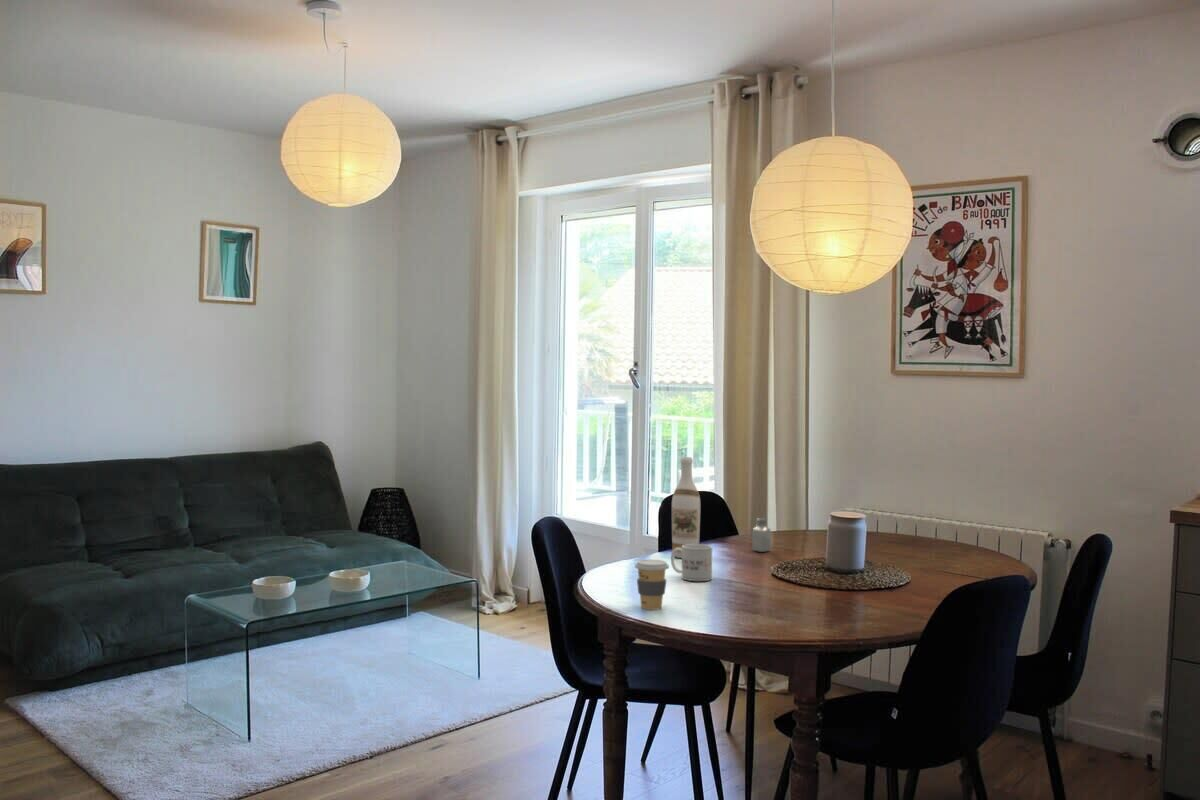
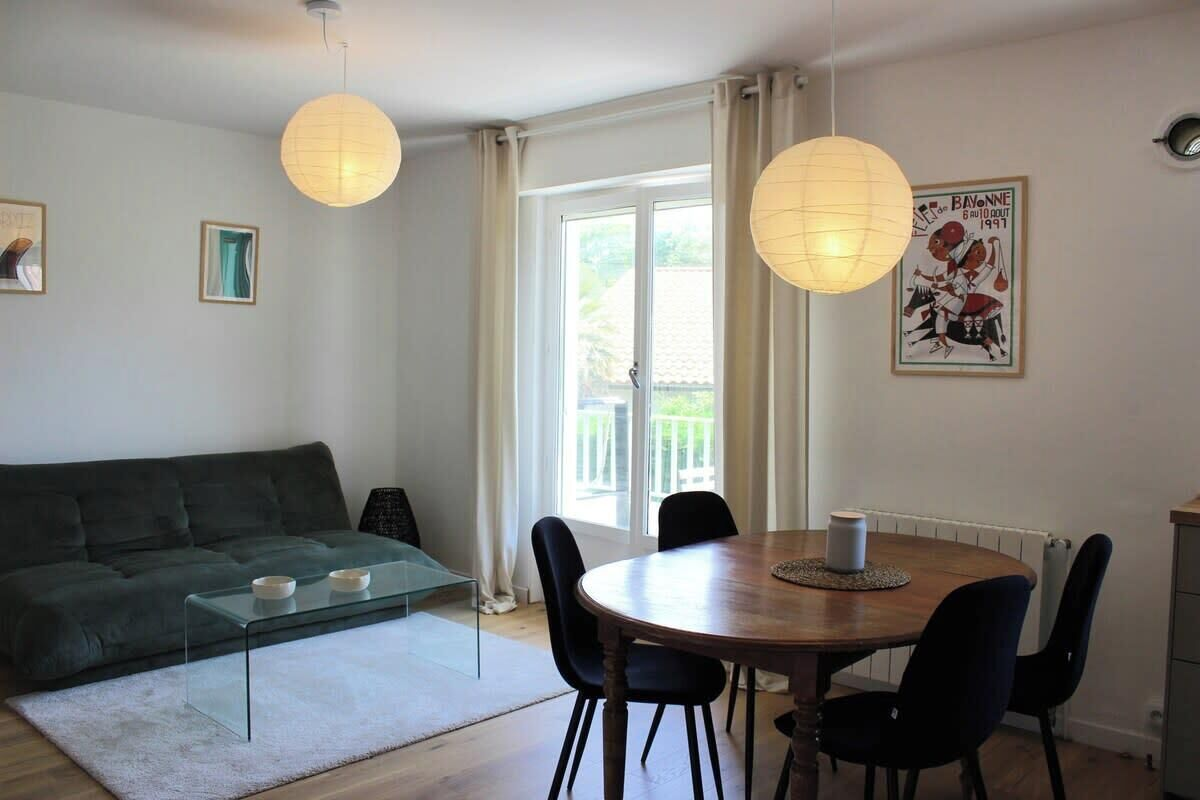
- coffee cup (651, 584)
- saltshaker (761, 534)
- mug (690, 561)
- wine bottle (686, 506)
